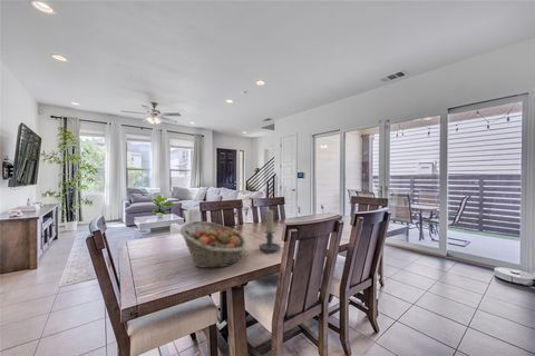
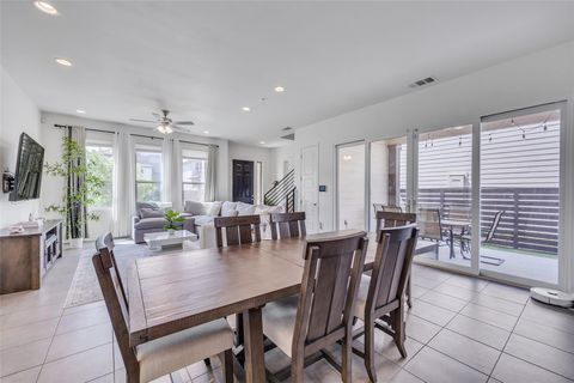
- fruit basket (214, 240)
- candle holder (269, 229)
